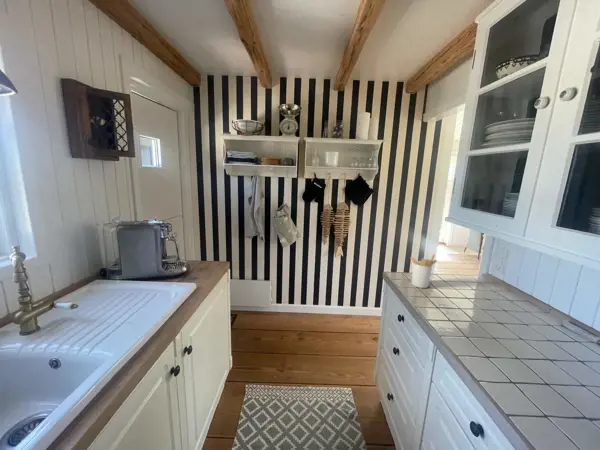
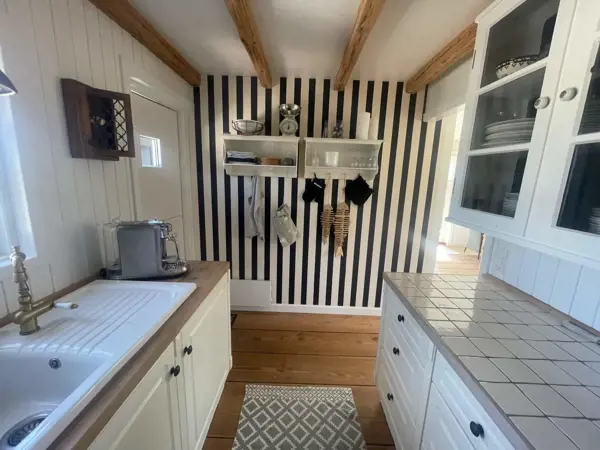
- utensil holder (423, 270)
